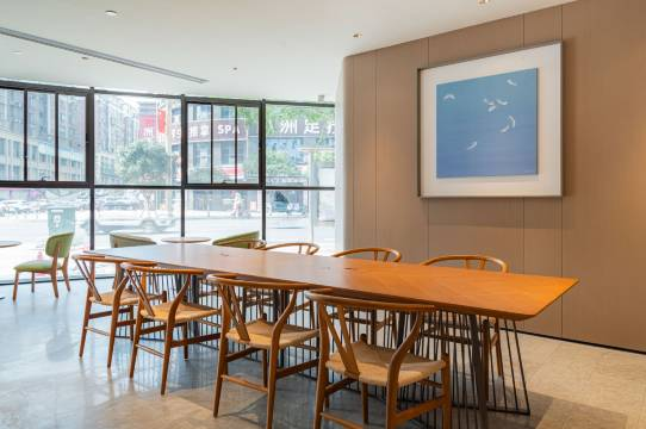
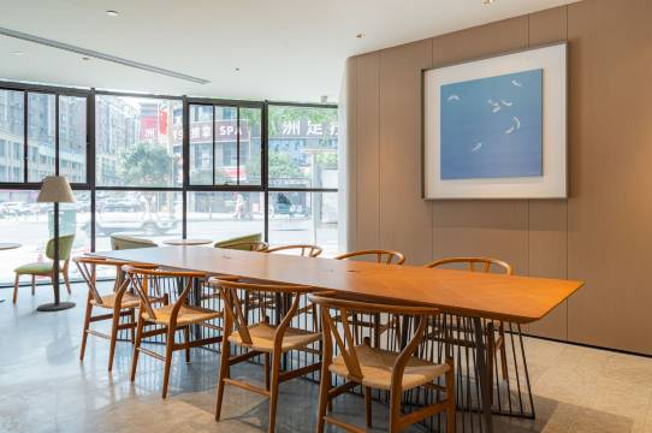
+ floor lamp (57, 242)
